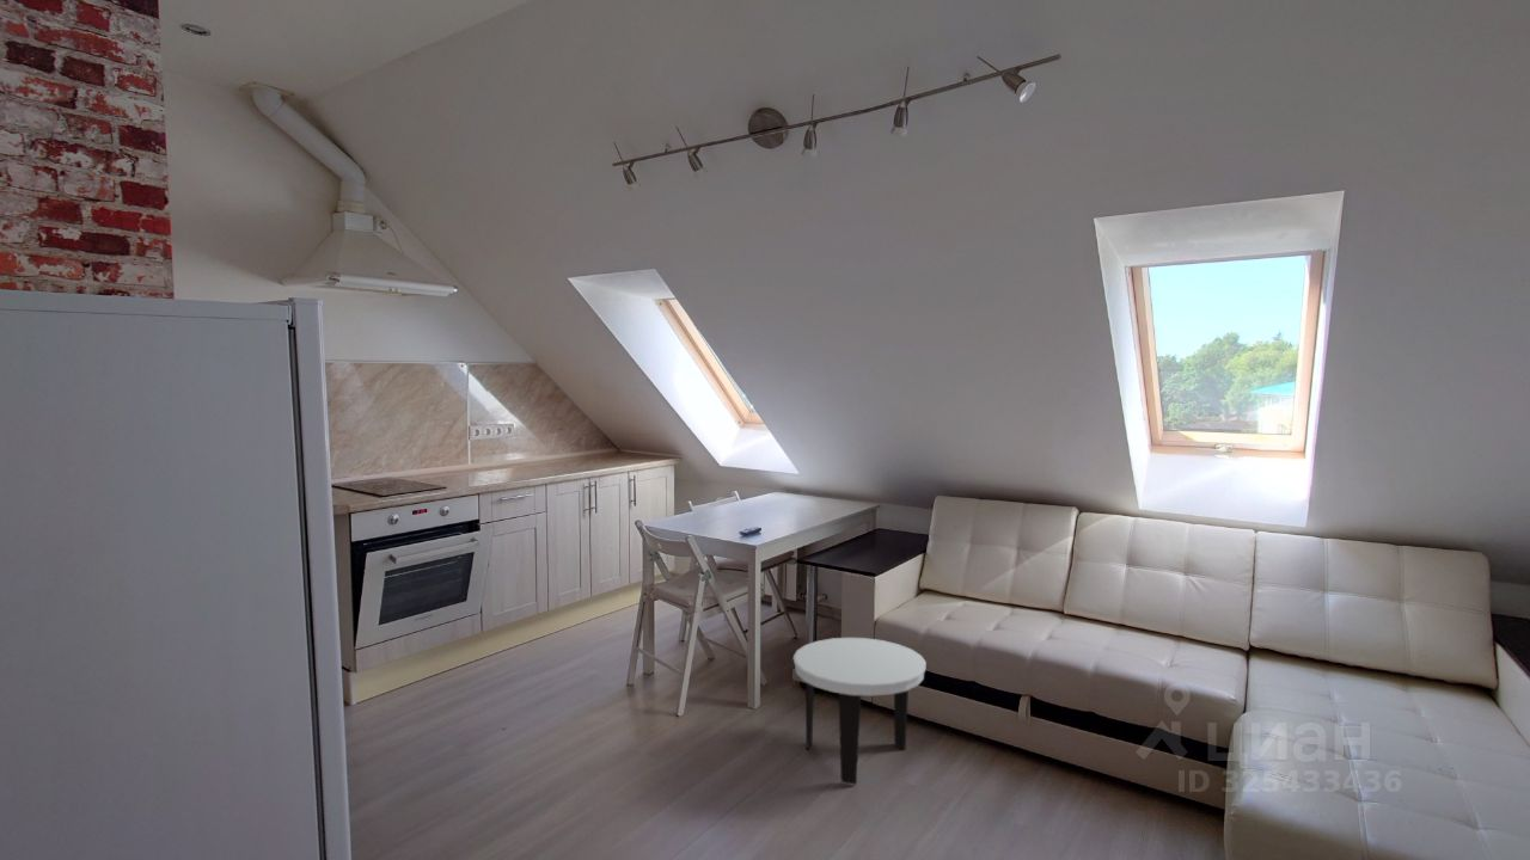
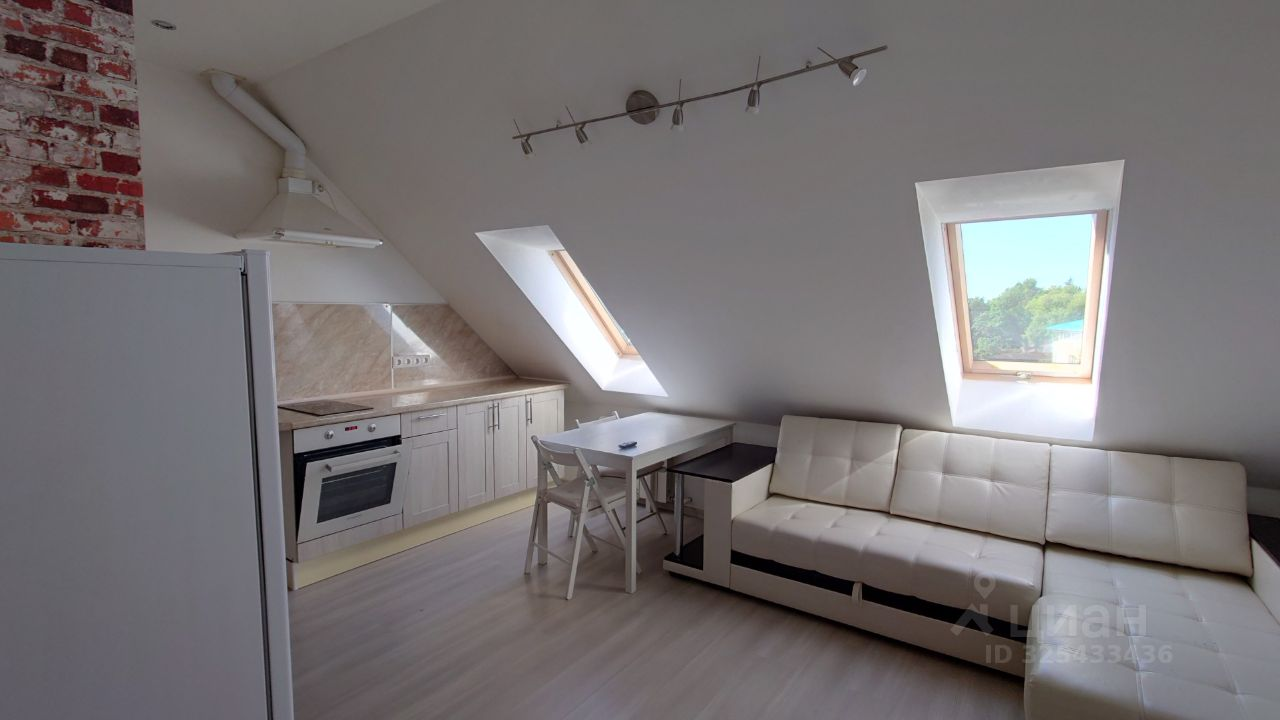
- side table (858, 707)
